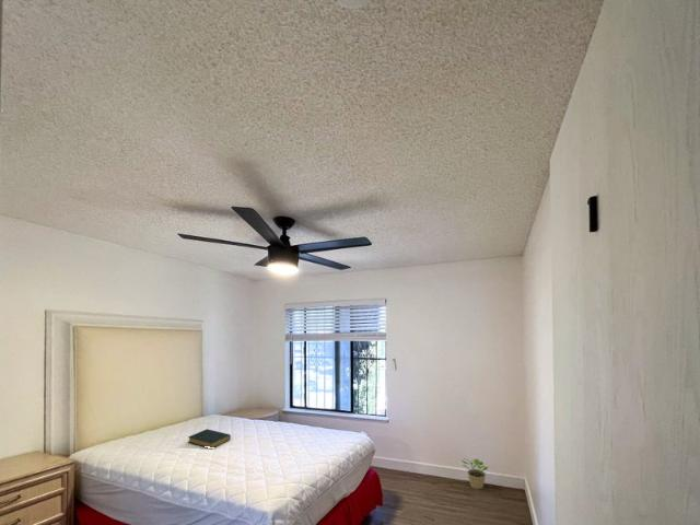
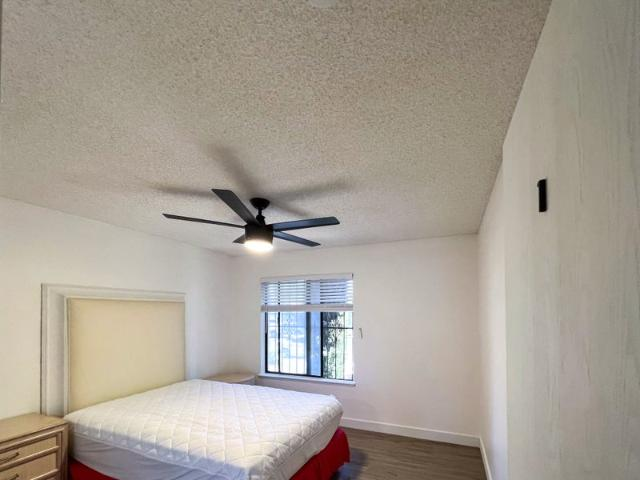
- potted plant (475, 470)
- hardback book (209, 438)
